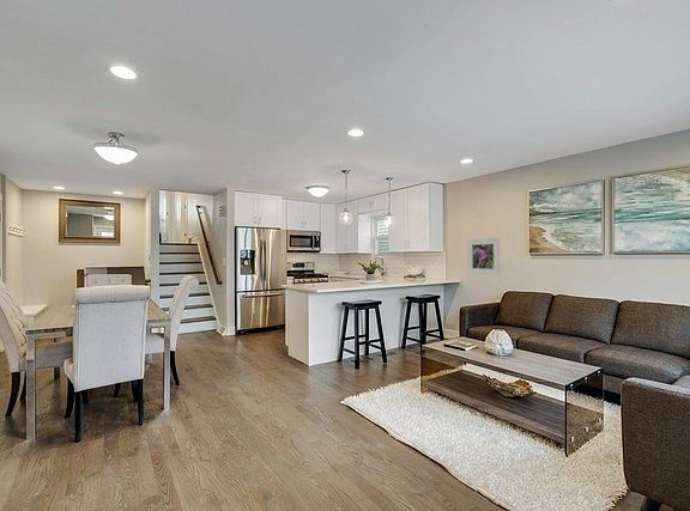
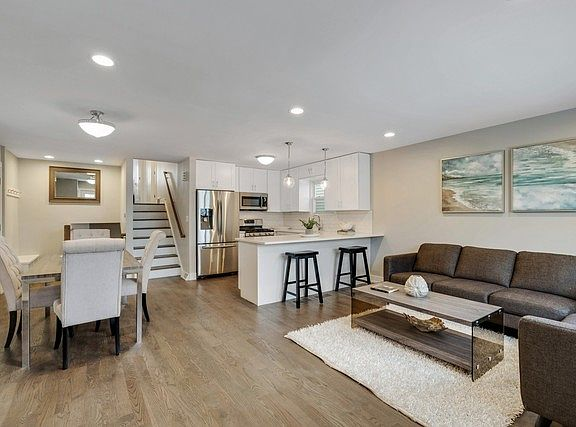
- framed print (483, 256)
